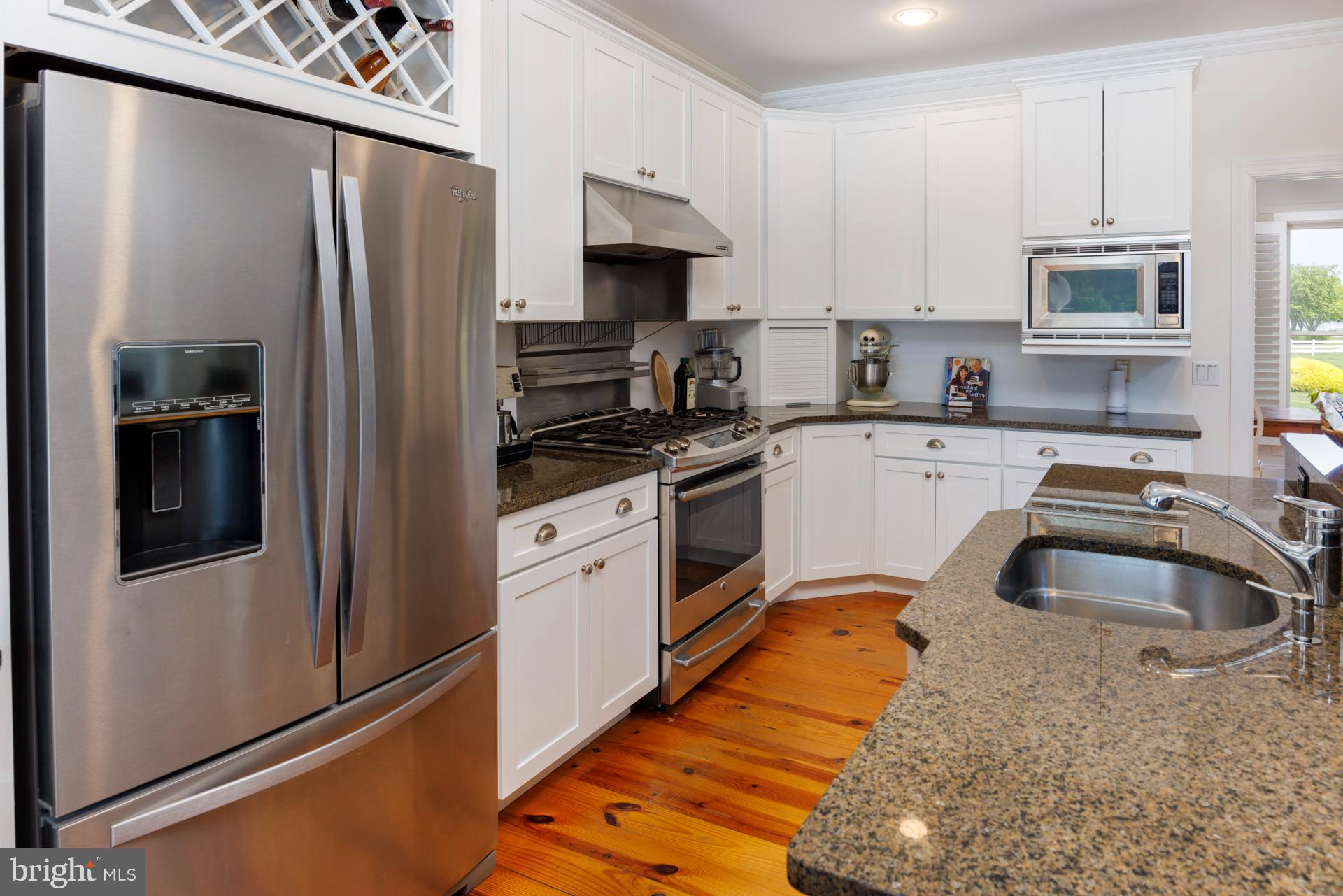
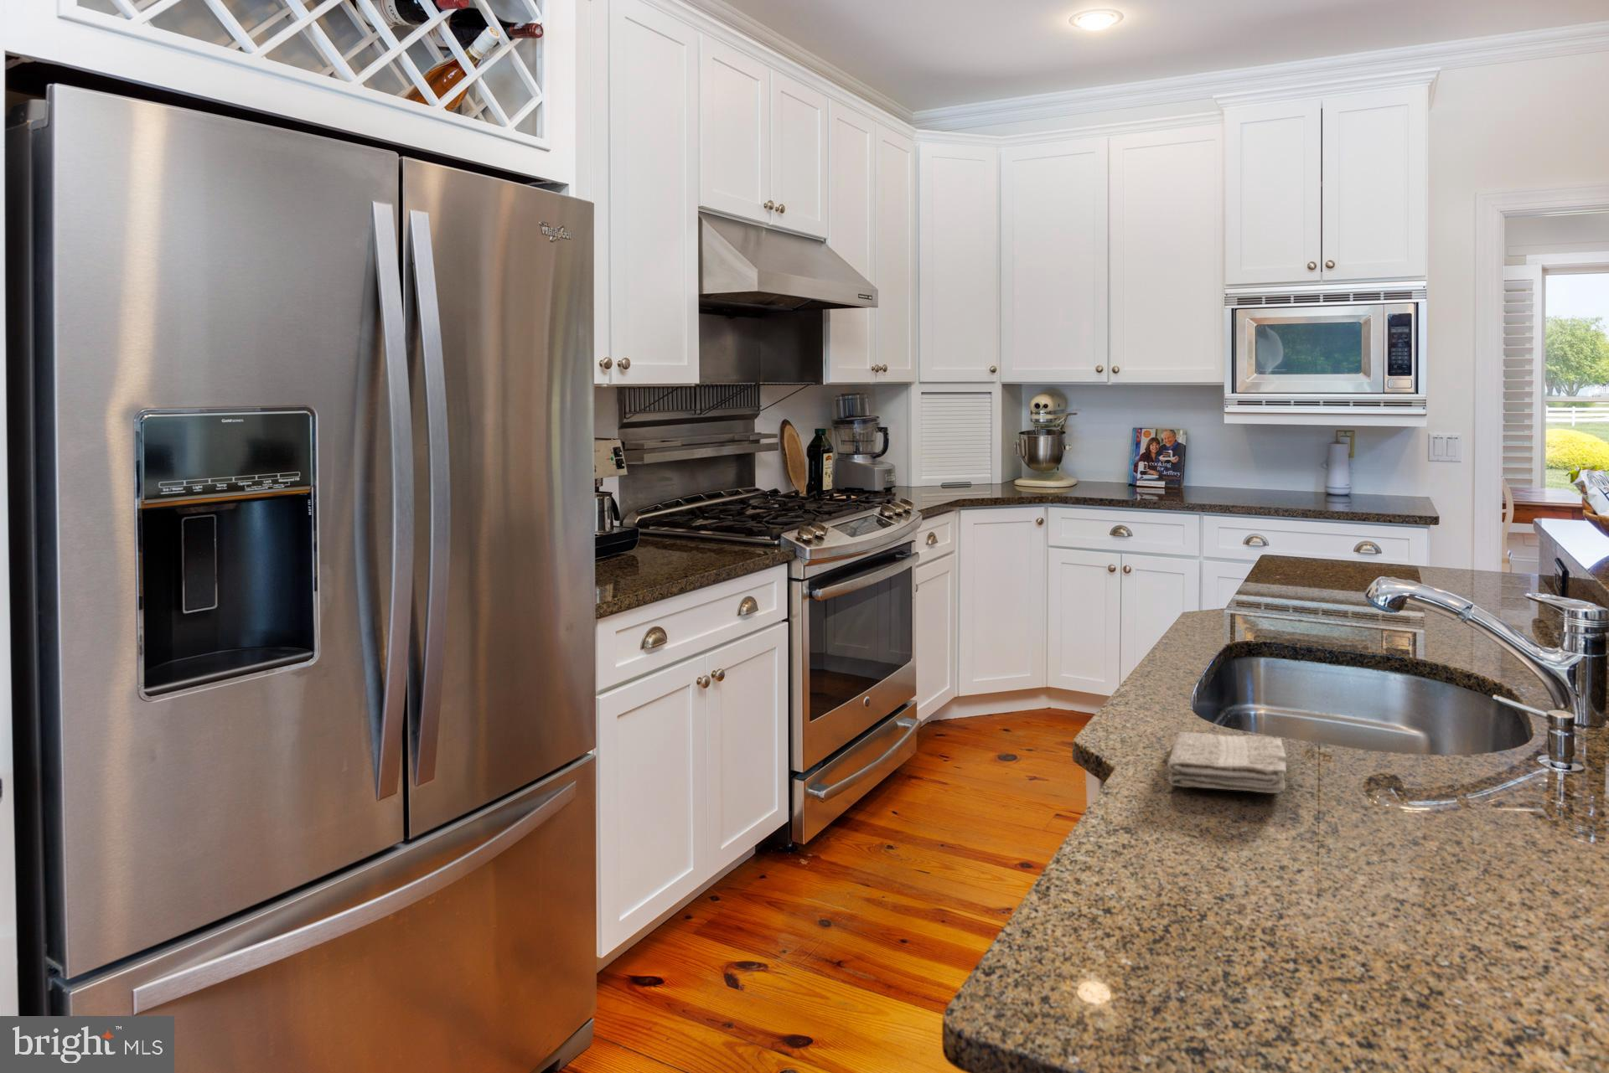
+ washcloth (1226, 758)
